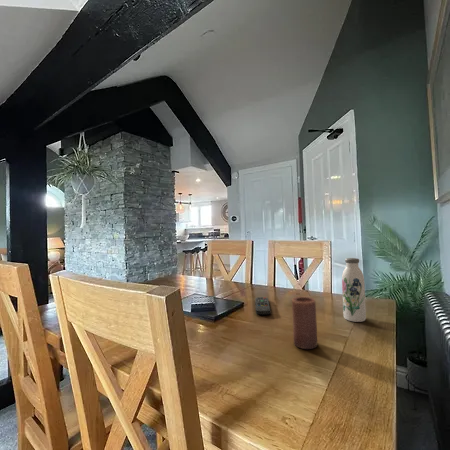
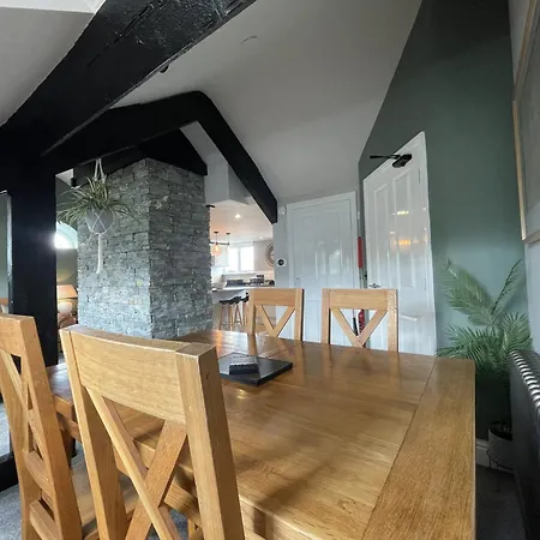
- candle (304, 321)
- water bottle (353, 288)
- remote control (262, 304)
